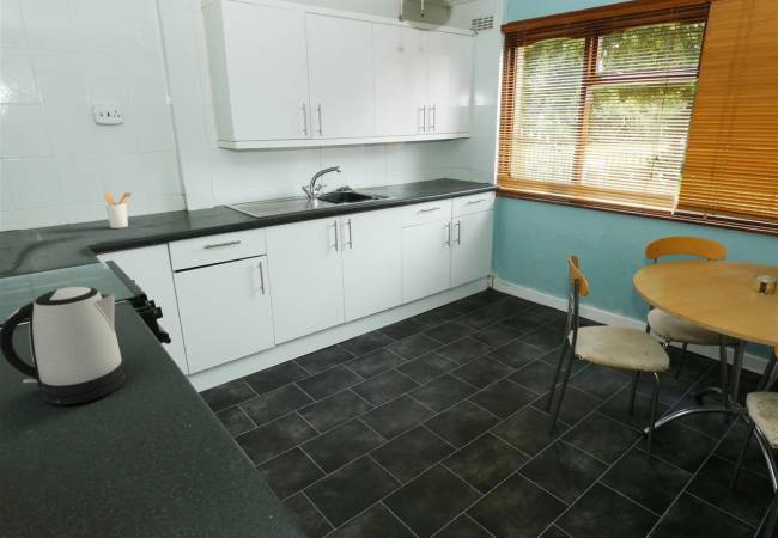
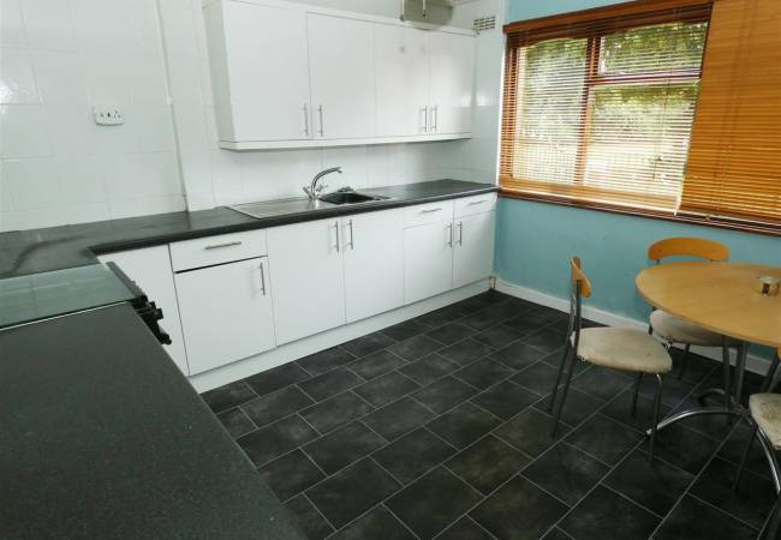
- utensil holder (121, 209)
- kettle (63, 342)
